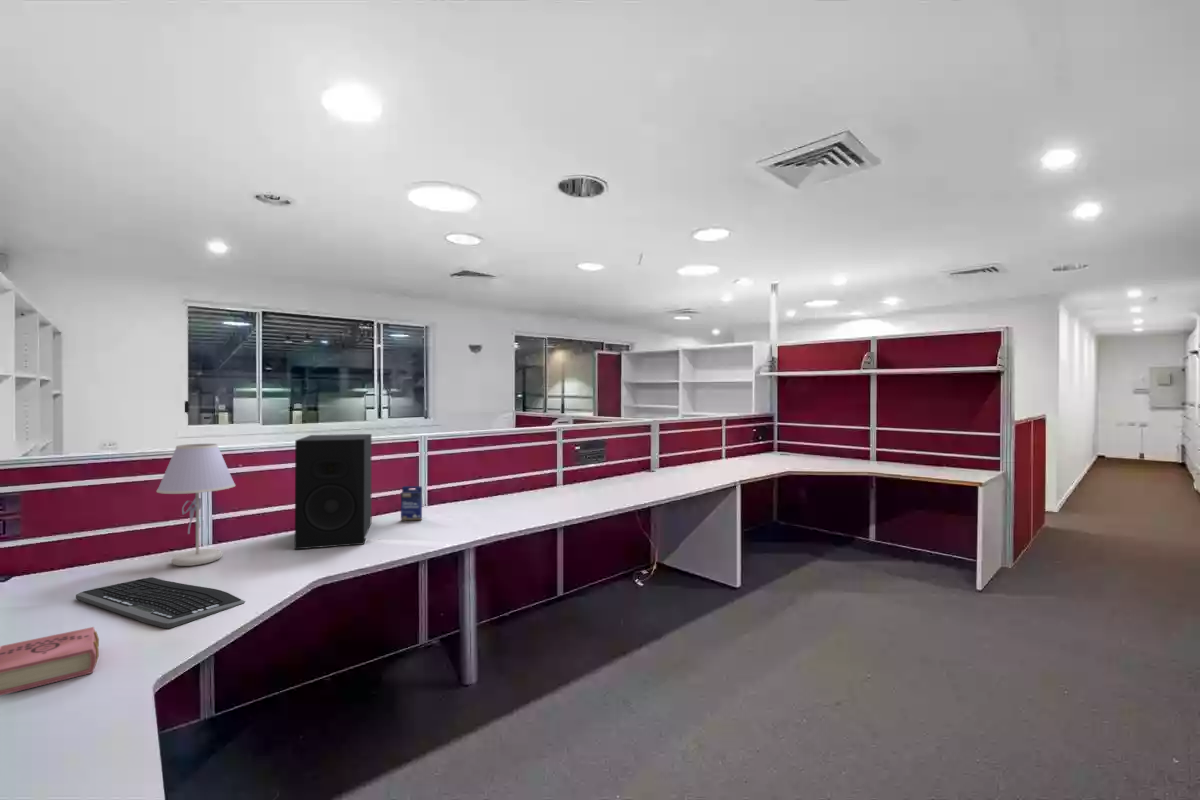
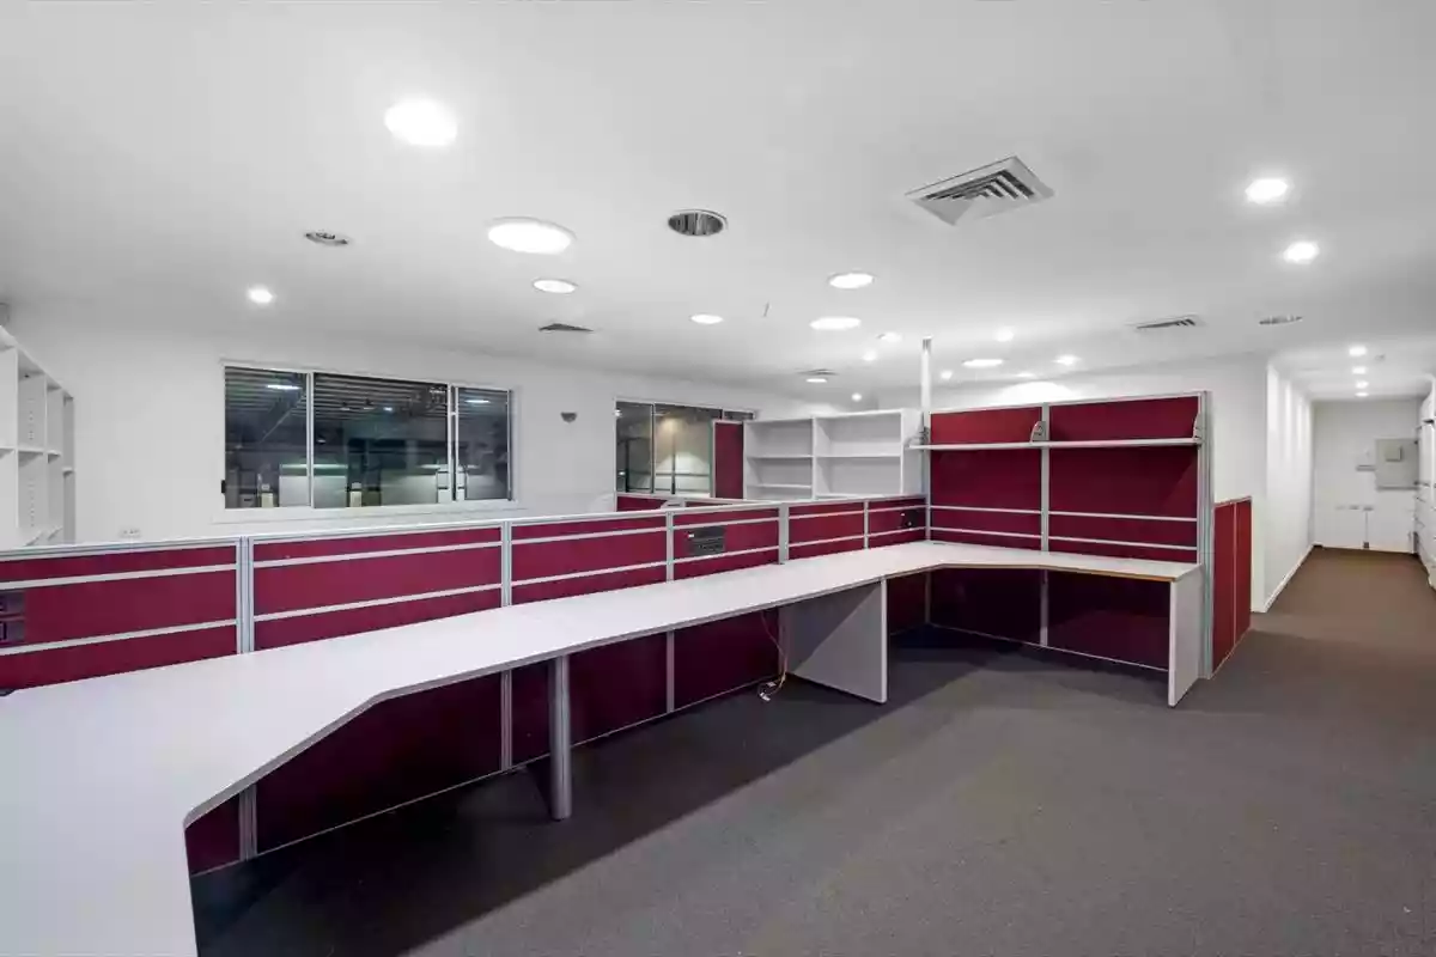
- book (49, 658)
- small box (411, 503)
- keyboard (159, 597)
- speaker (336, 486)
- table lamp (197, 502)
